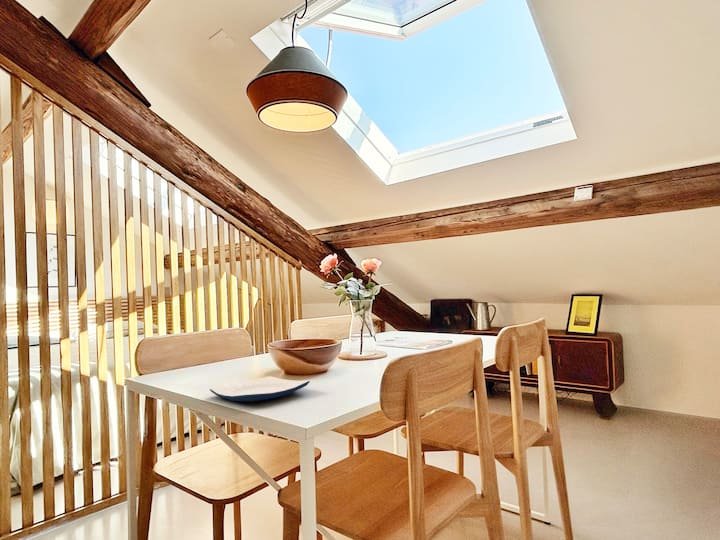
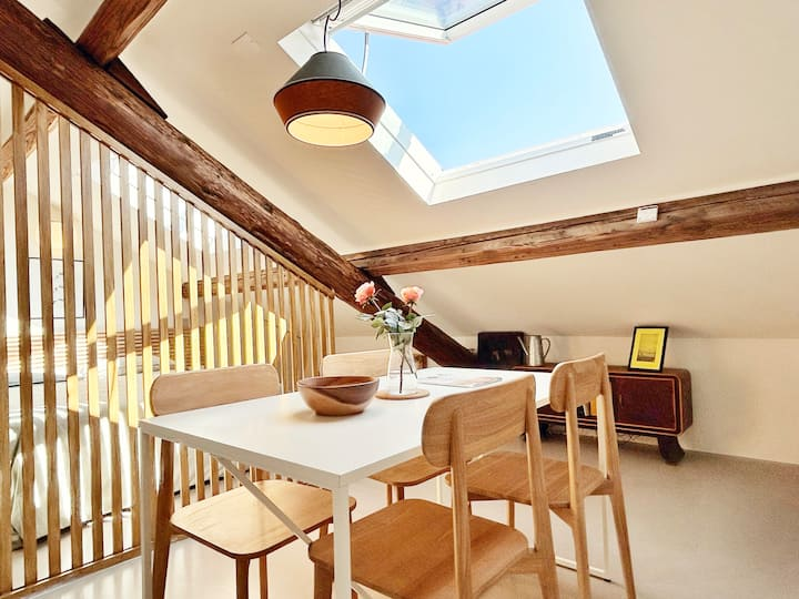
- plate (260, 389)
